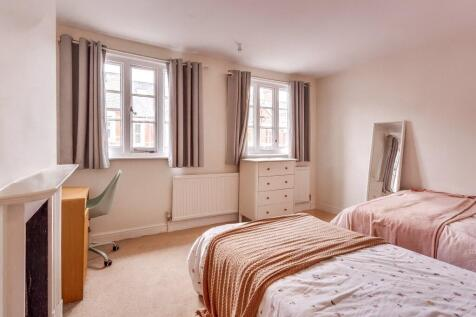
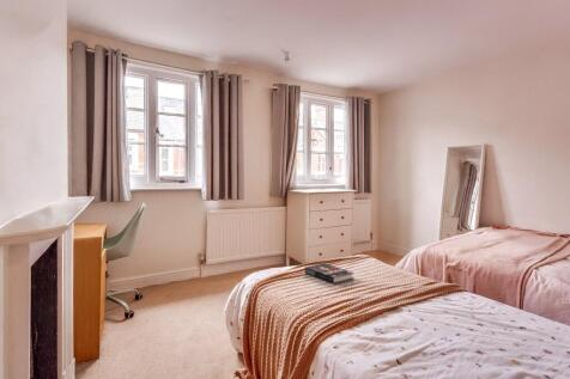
+ book (328, 273)
